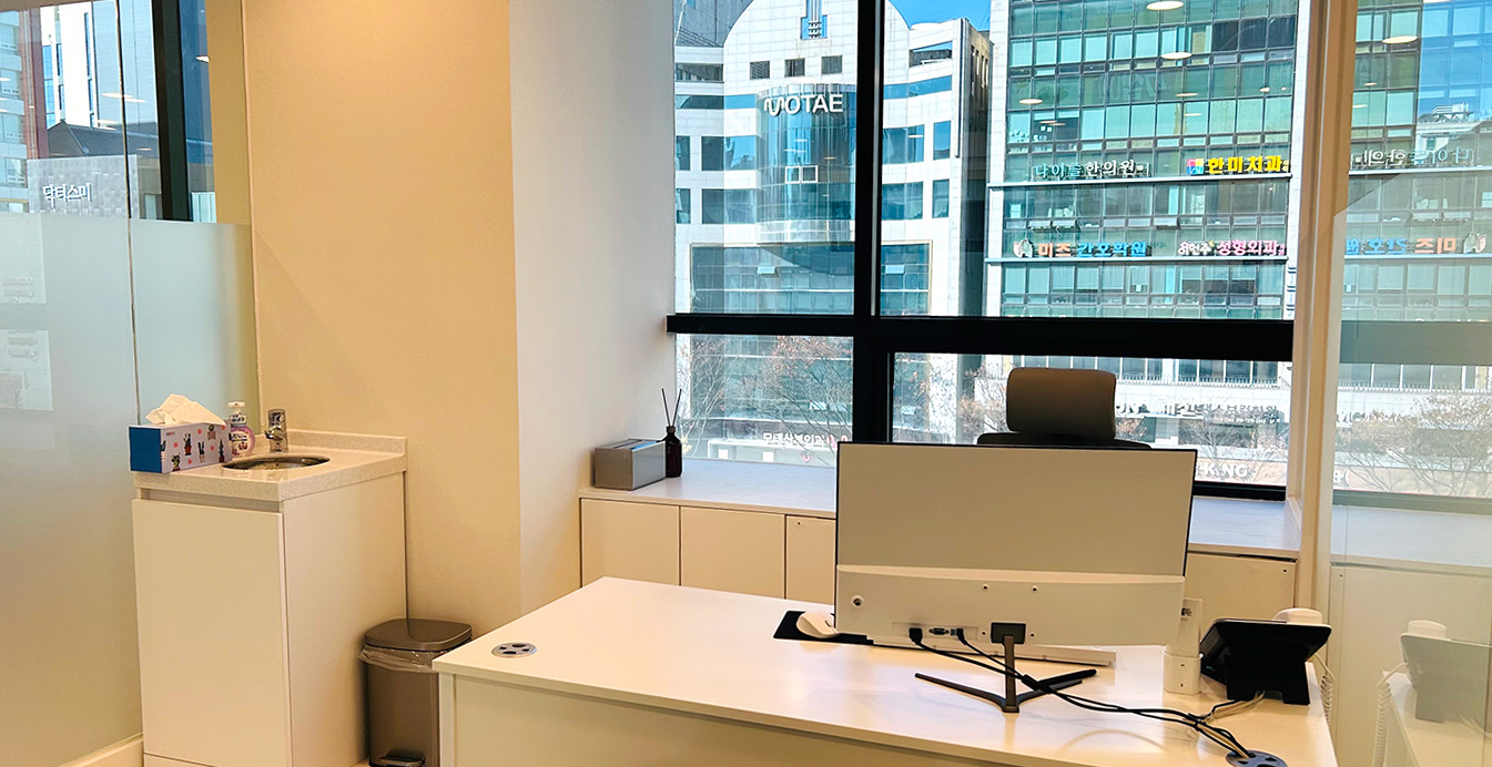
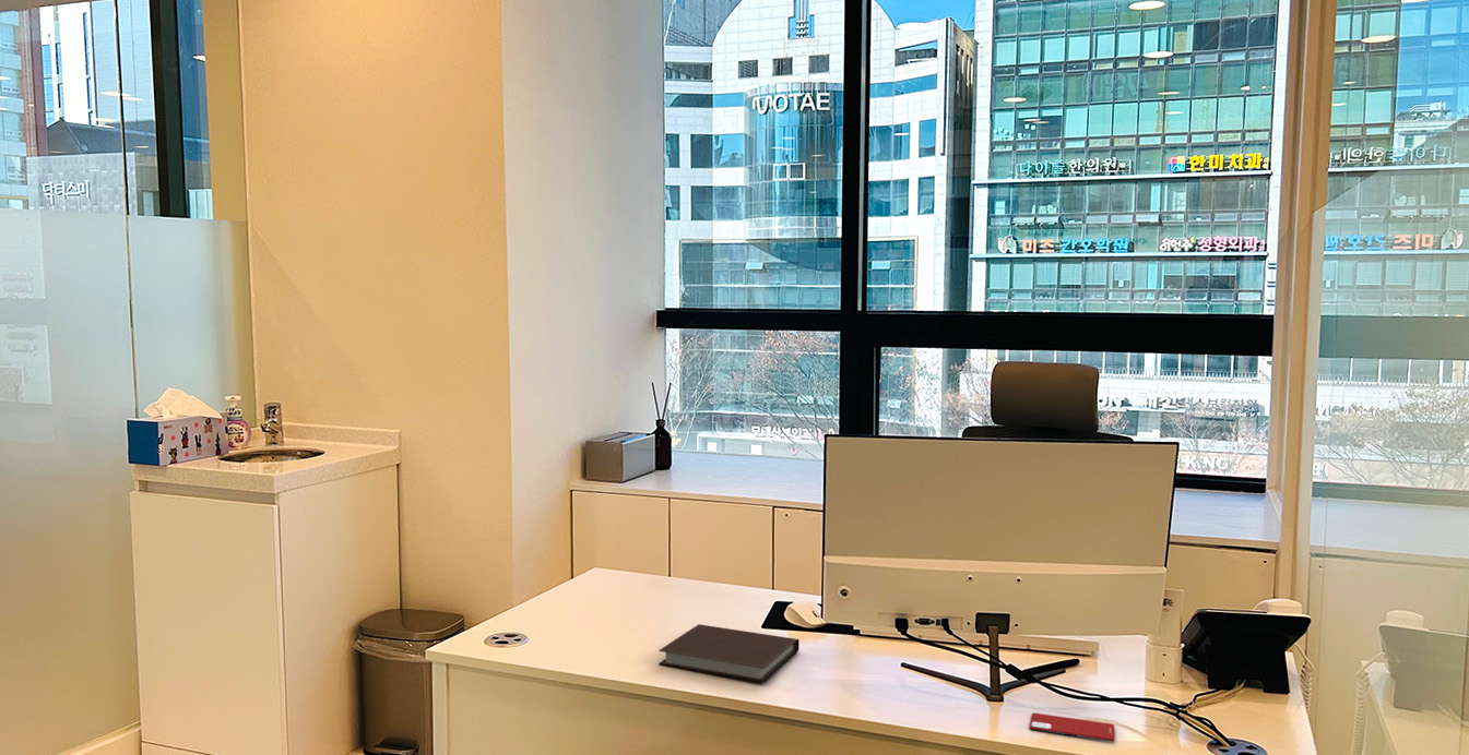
+ smartphone (1071, 726)
+ notebook (730, 650)
